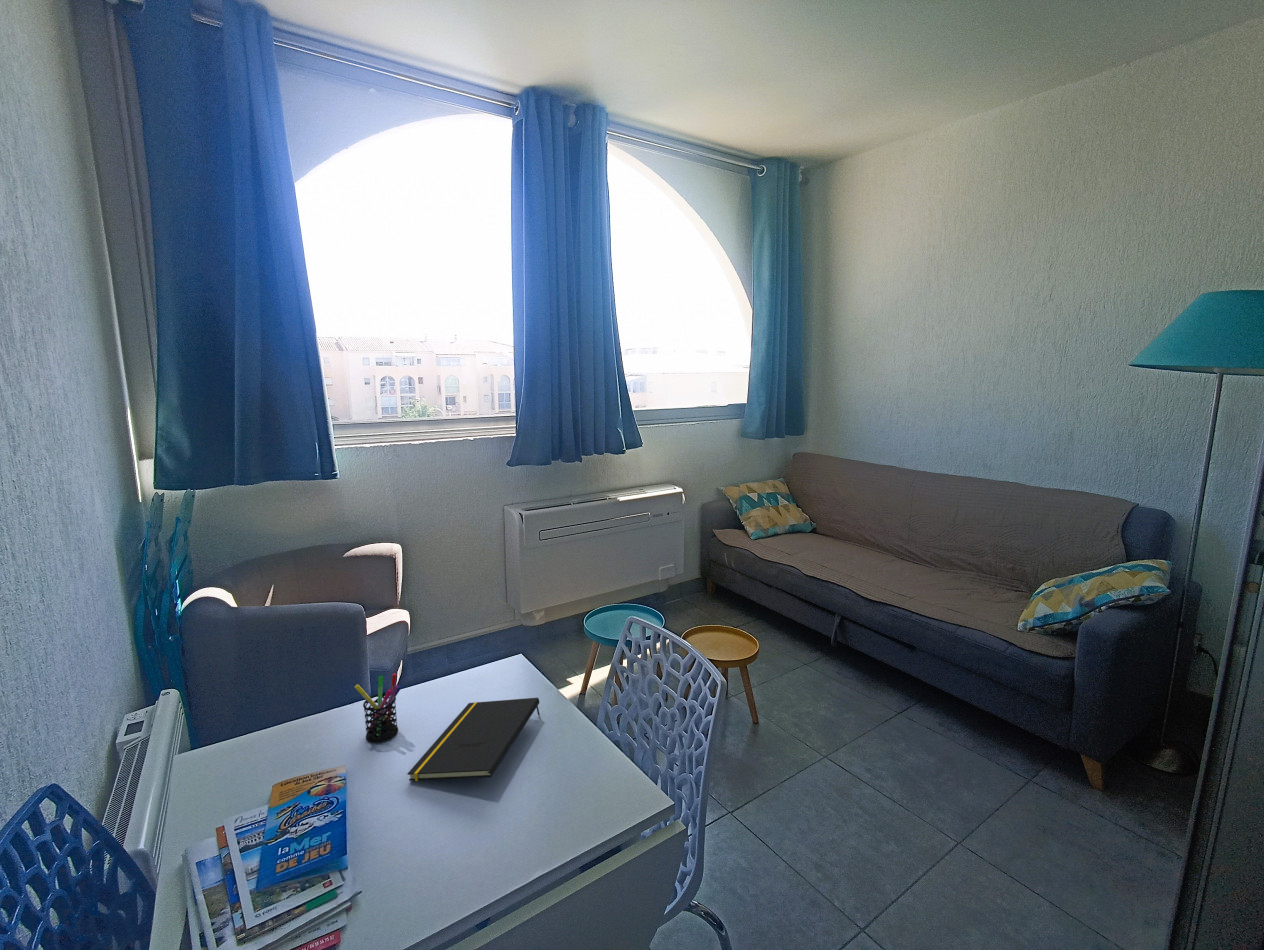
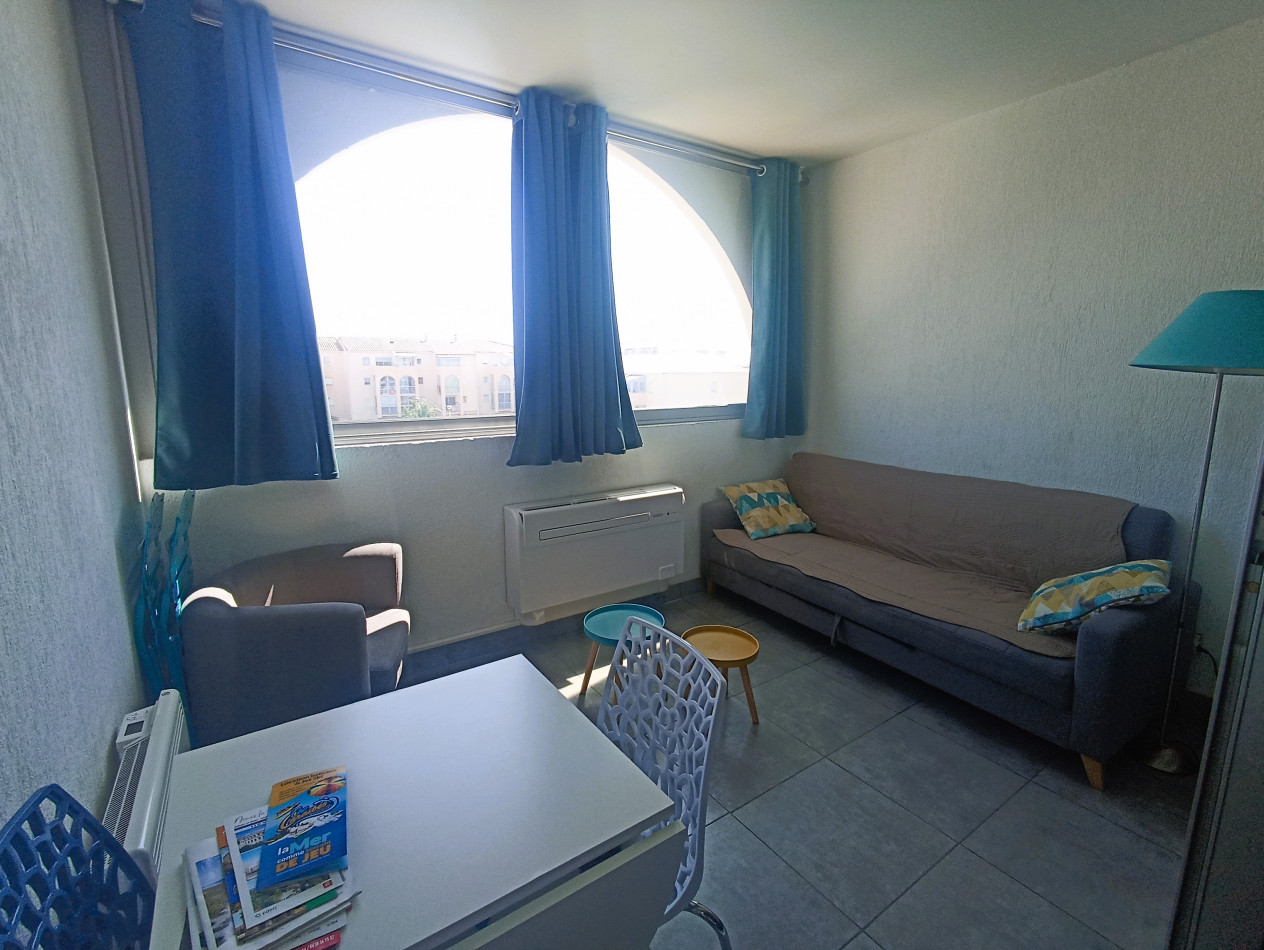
- notepad (478, 735)
- pen holder (382, 703)
